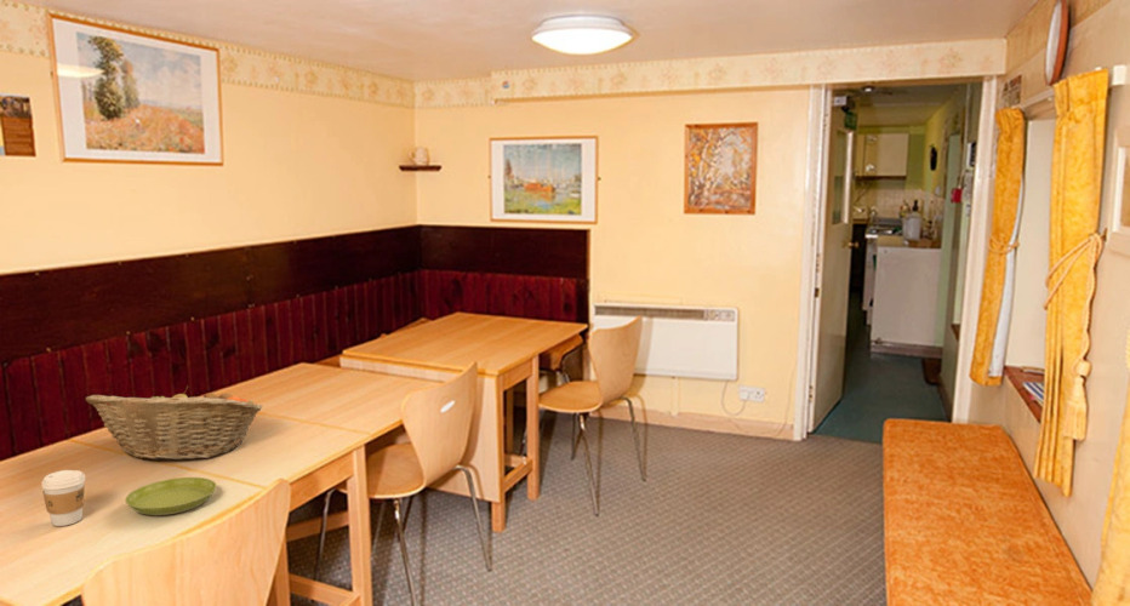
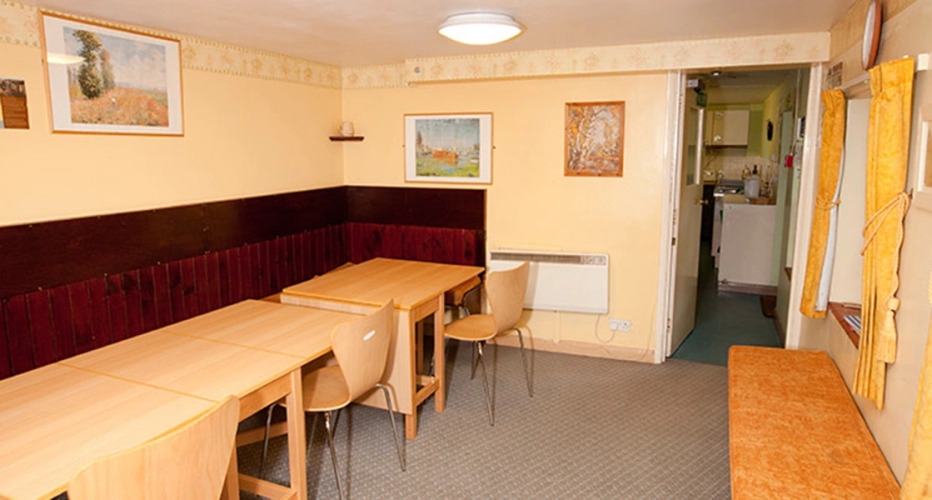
- fruit basket (177, 415)
- saucer (172, 497)
- coffee cup (64, 497)
